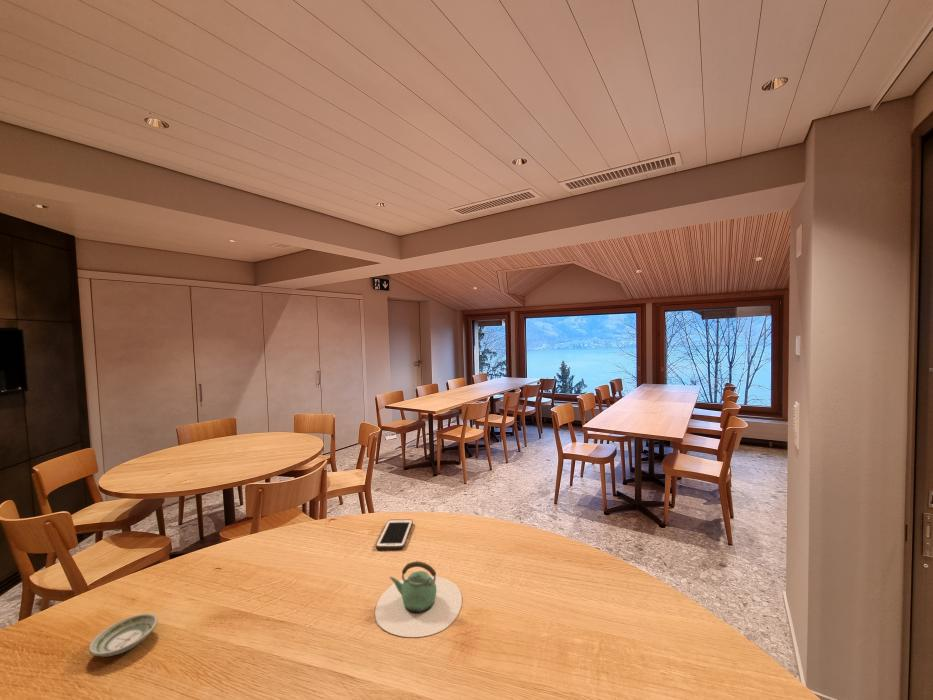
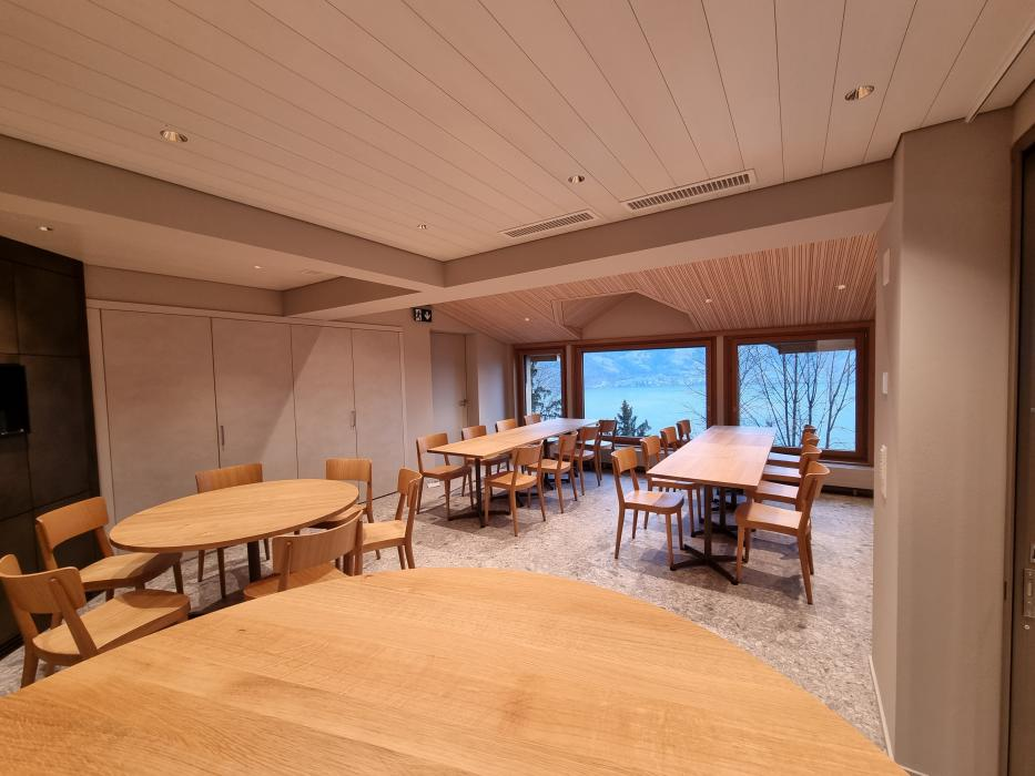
- teapot (418, 582)
- cell phone (395, 533)
- saucer (125, 637)
